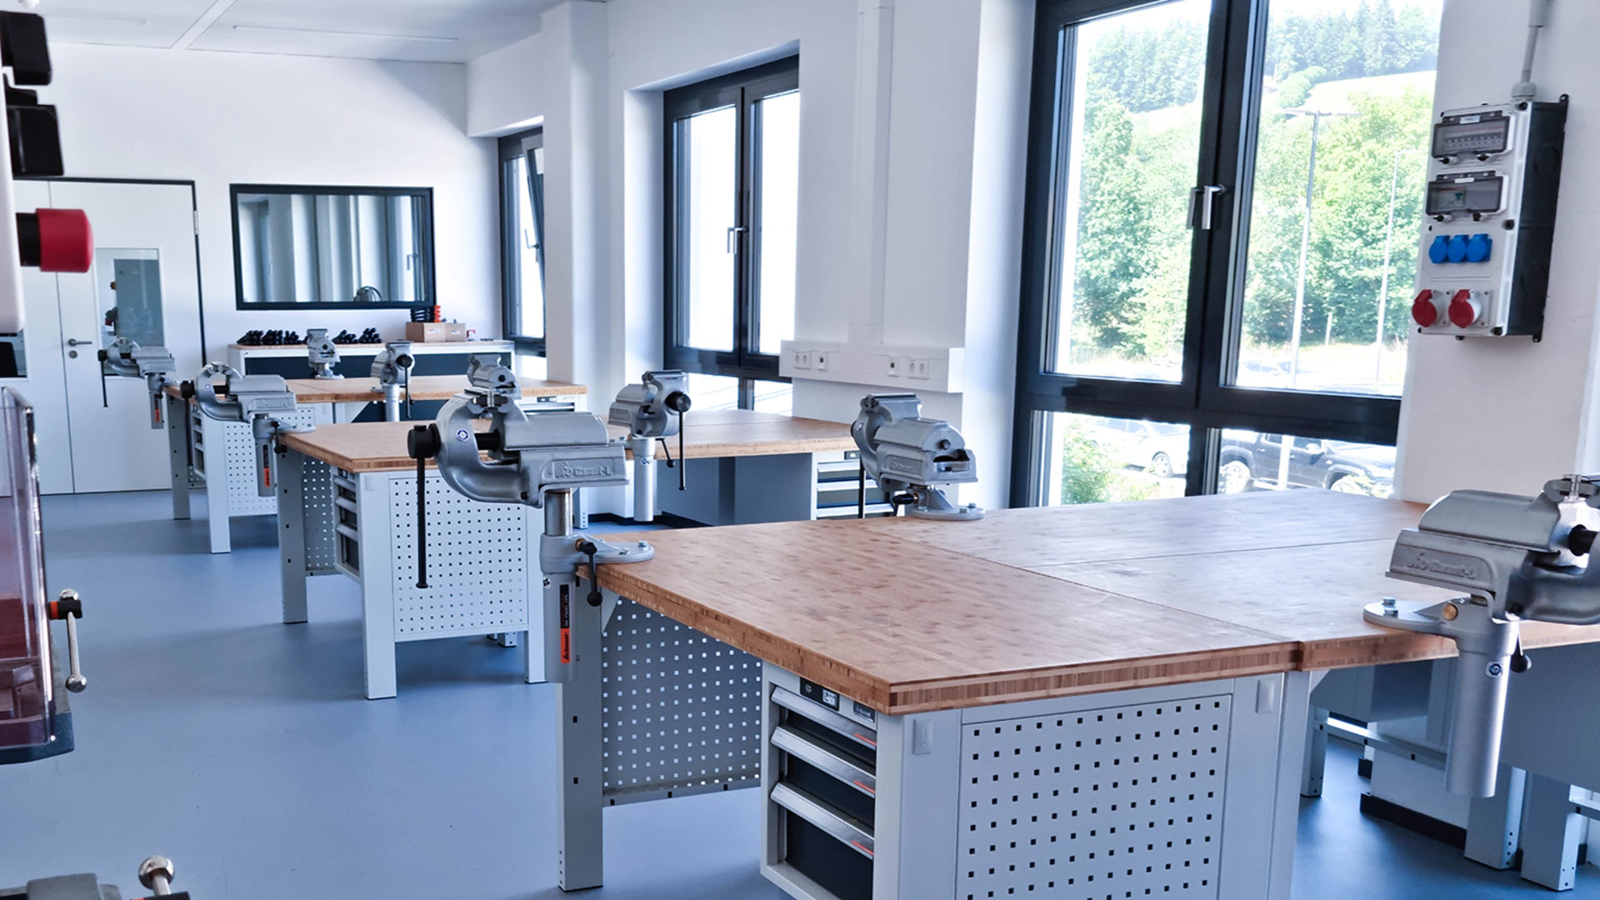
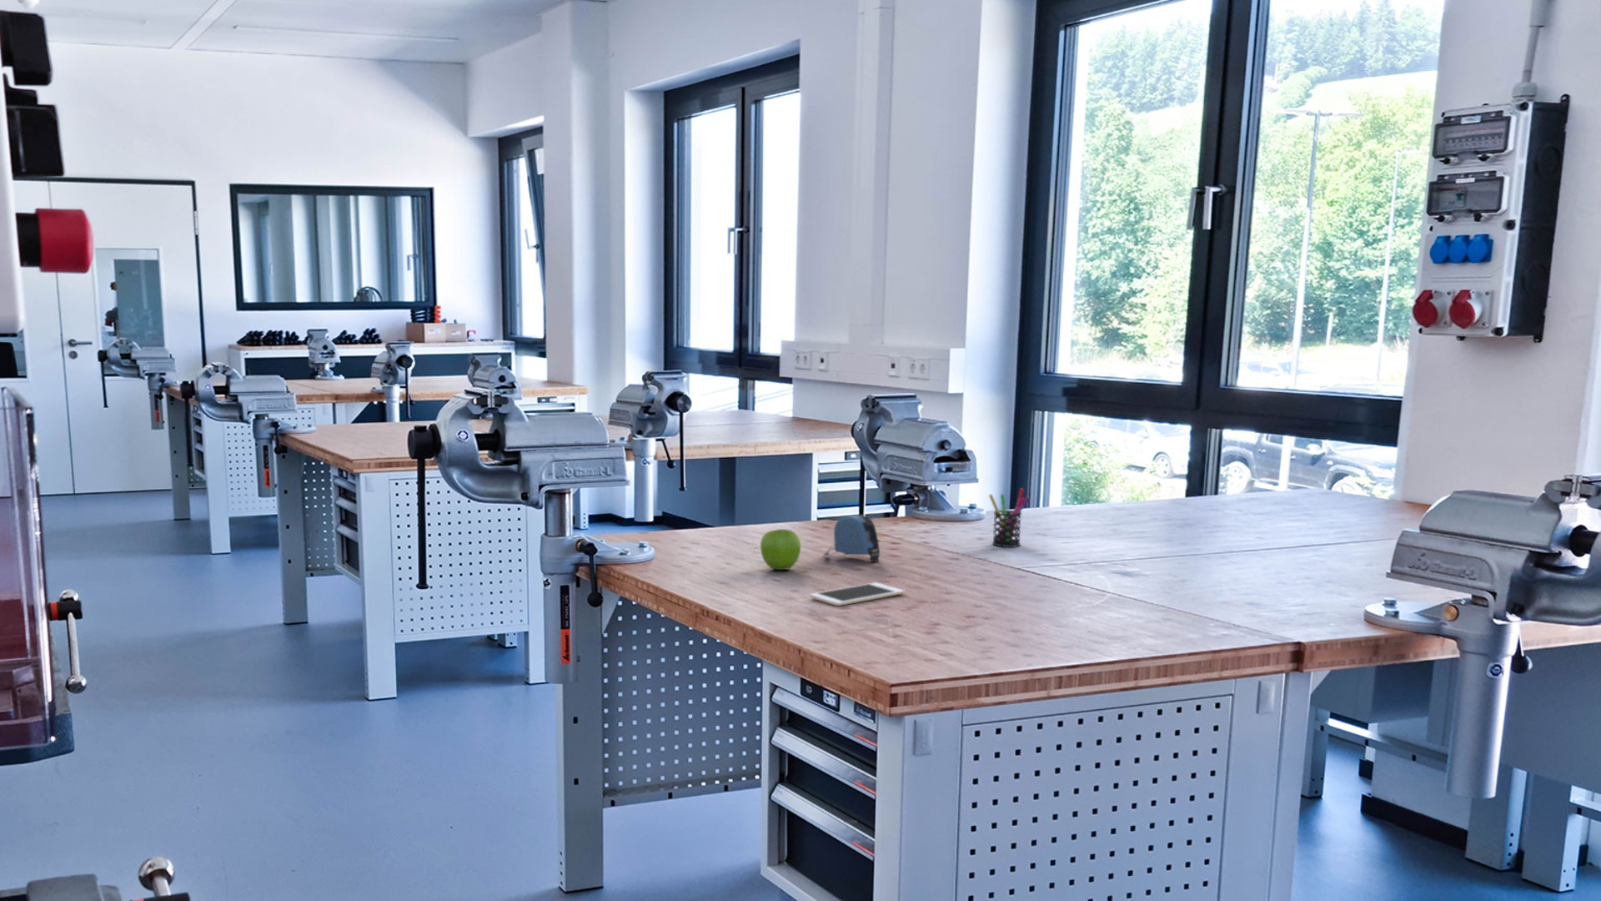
+ pen holder (1007, 516)
+ tape measure (847, 537)
+ cell phone (858, 593)
+ fruit (780, 548)
